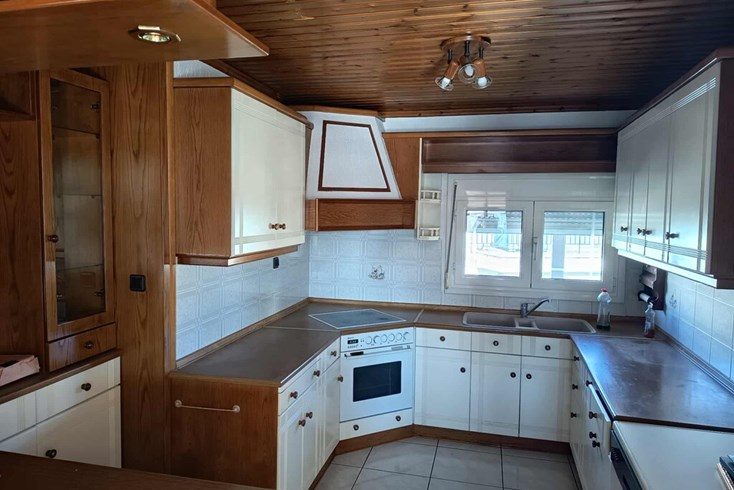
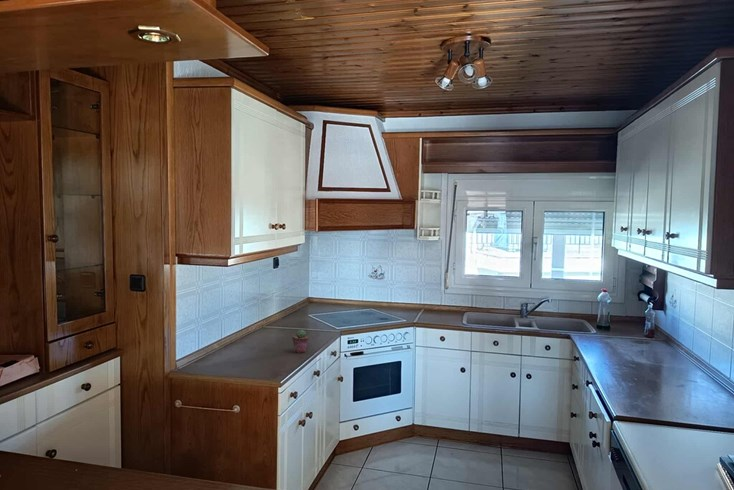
+ potted succulent (300, 340)
